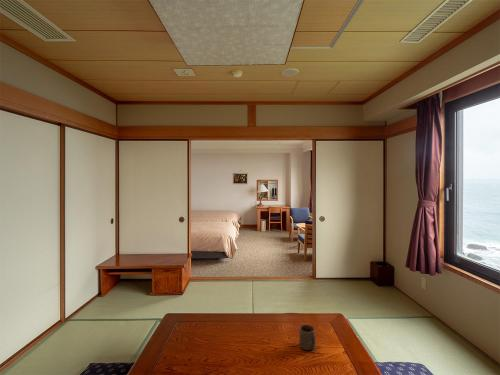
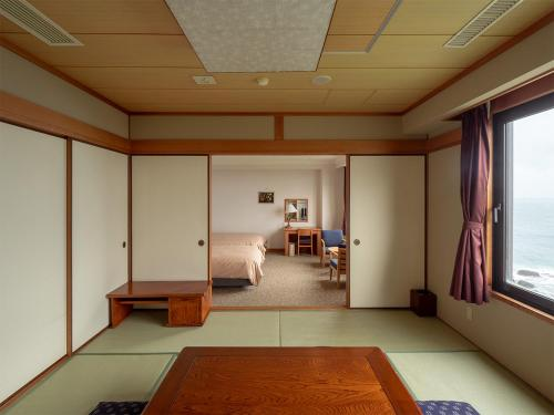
- cup (307, 337)
